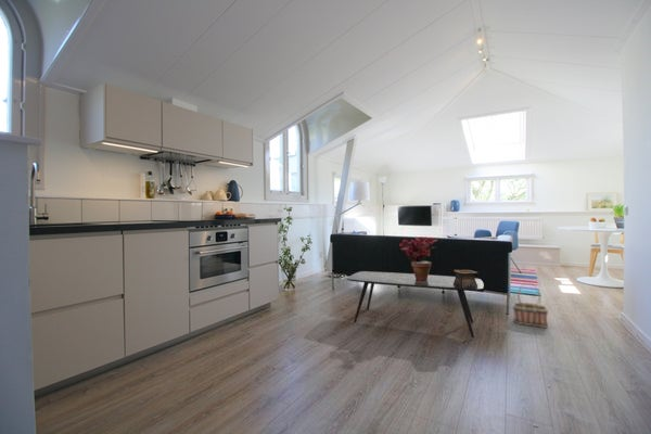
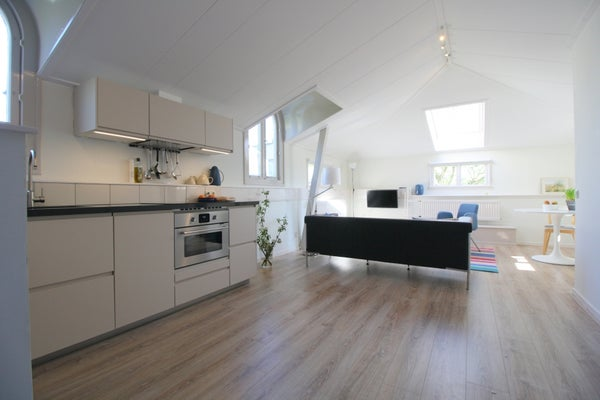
- coffee table (413, 286)
- potted plant (418, 257)
- basket (529, 304)
- decorative box (464, 278)
